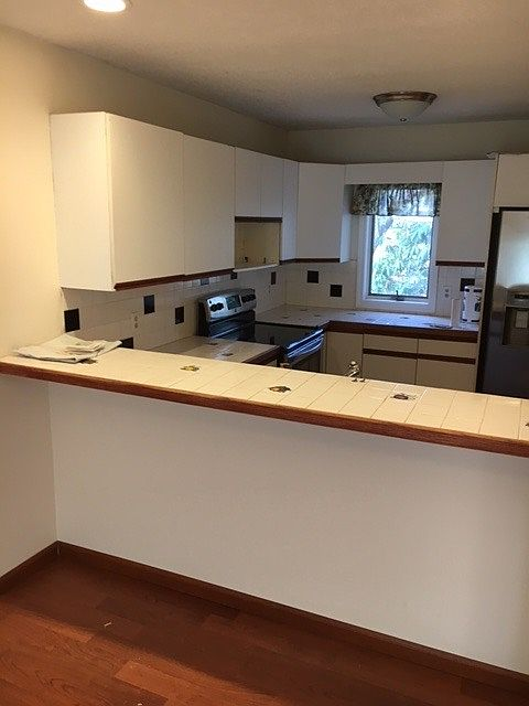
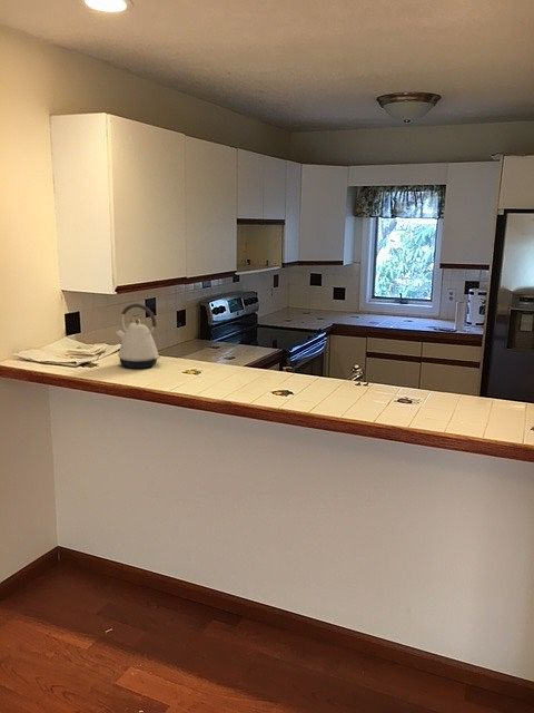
+ kettle (136, 334)
